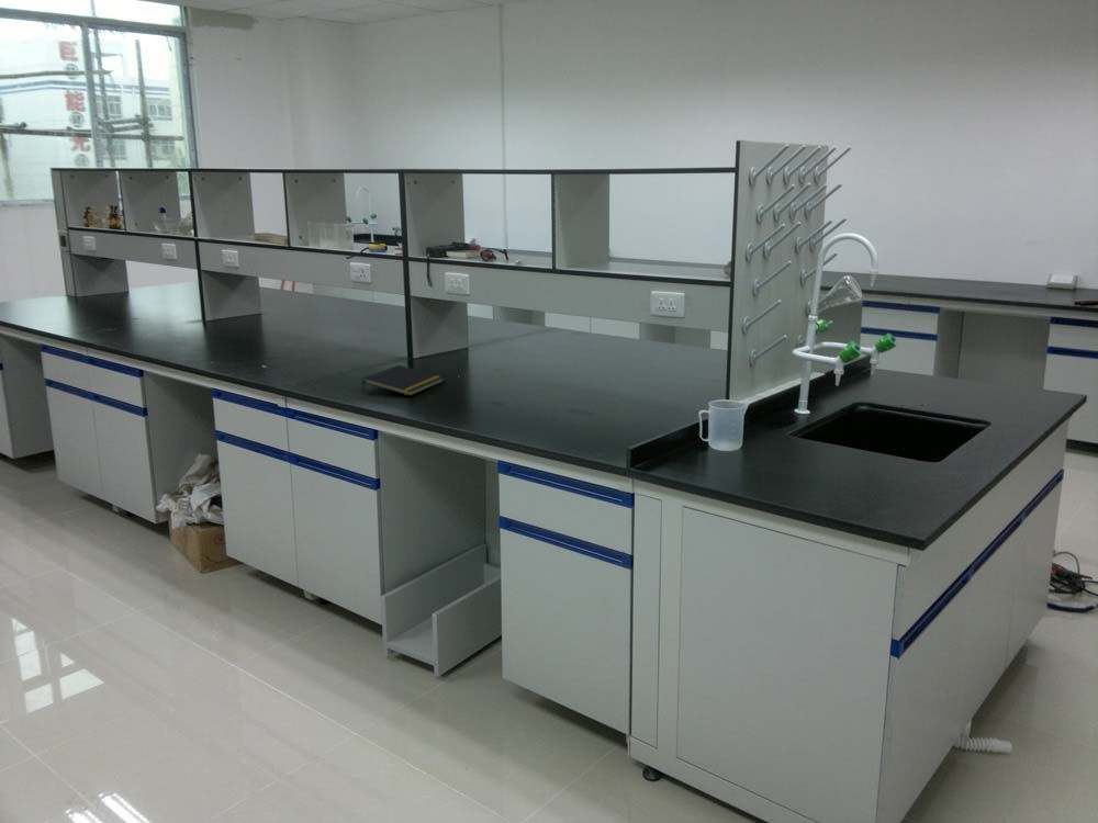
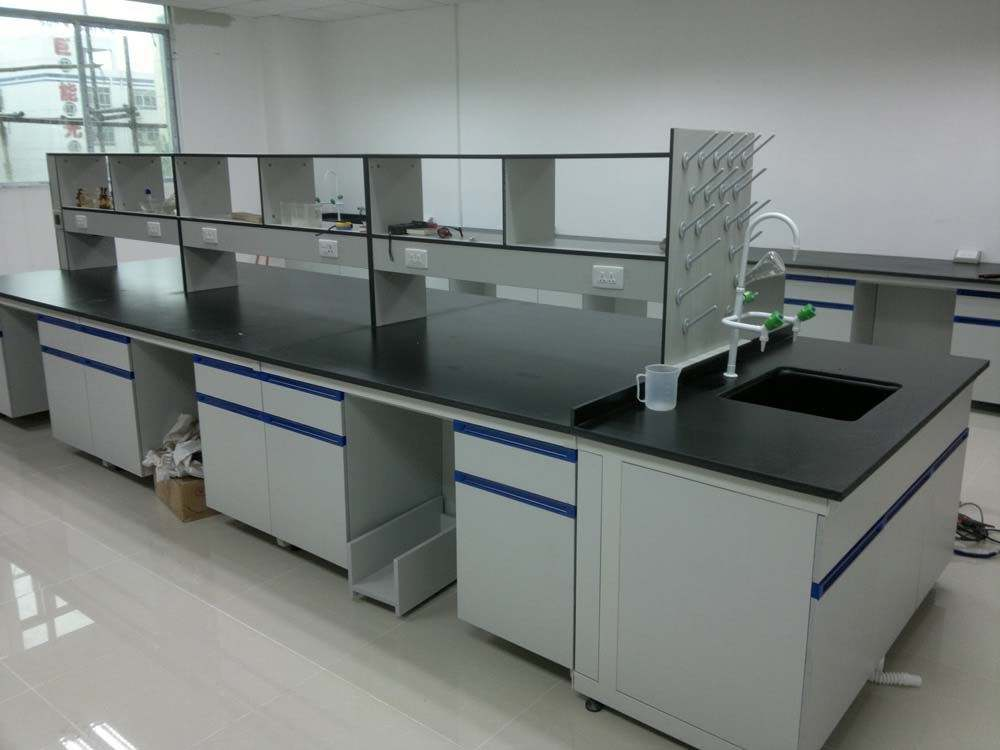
- notepad (404, 380)
